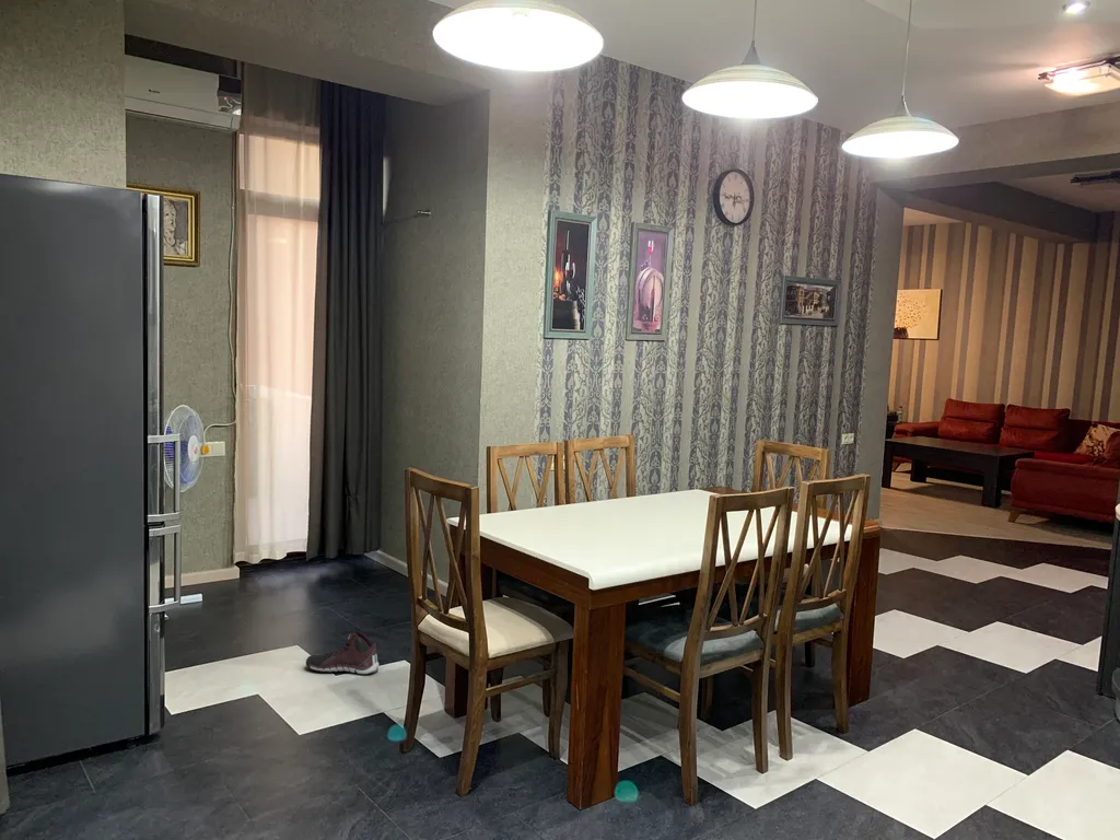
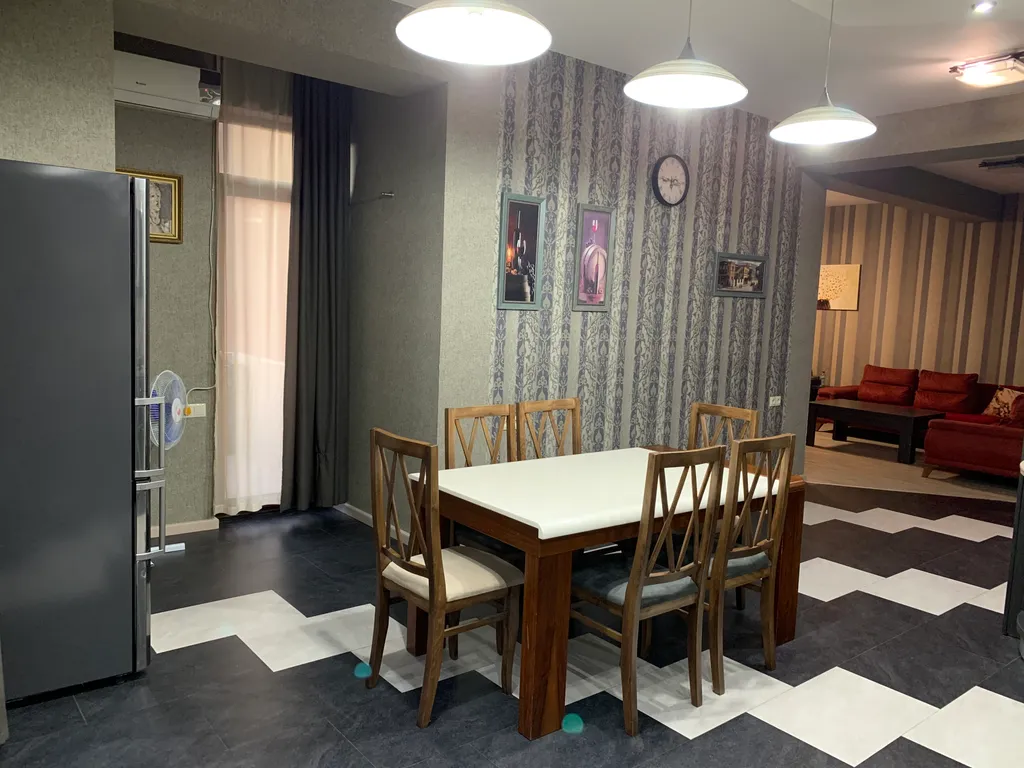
- sneaker (342, 649)
